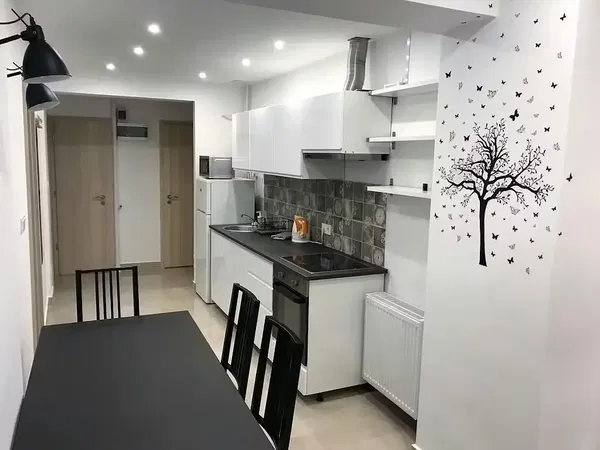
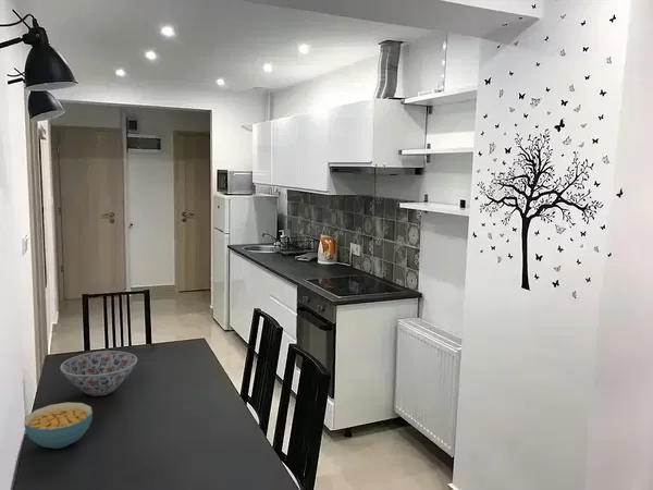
+ bowl (100, 377)
+ cereal bowl (59, 429)
